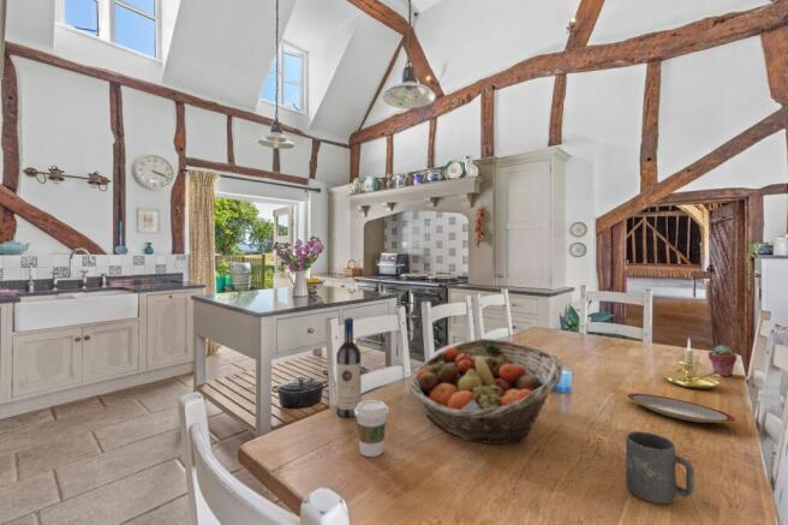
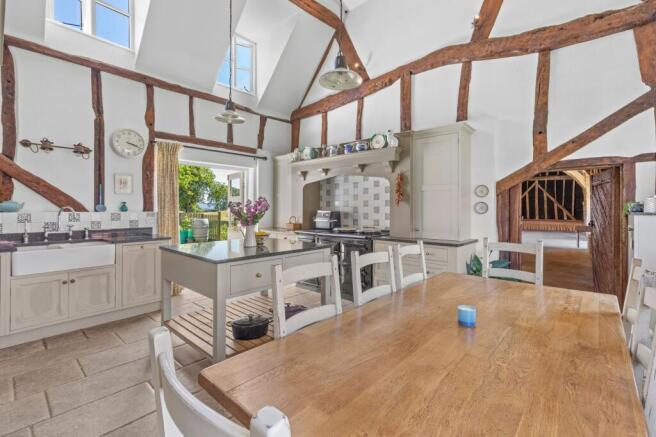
- coffee cup (371, 428)
- plate (676, 410)
- candle holder (693, 362)
- fruit basket (480, 383)
- wine bottle (348, 364)
- potted succulent (722, 359)
- mug (658, 469)
